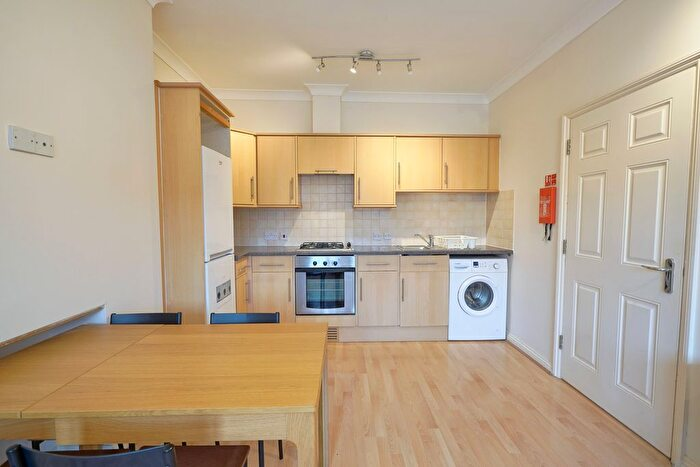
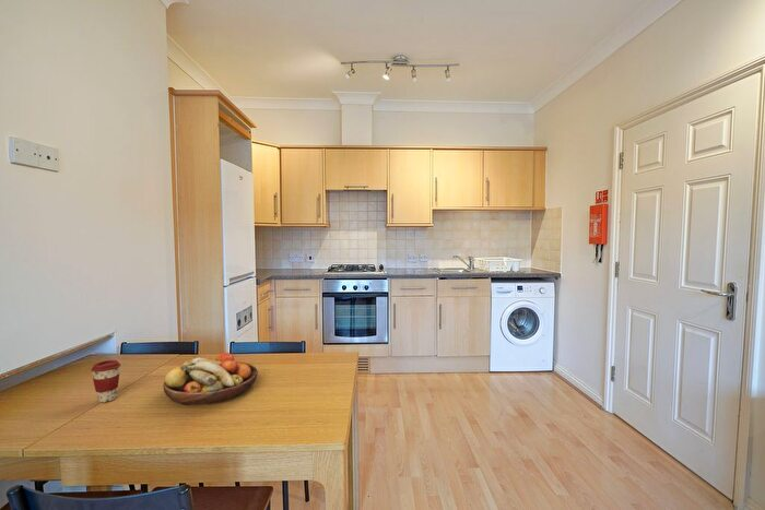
+ coffee cup (106, 381)
+ fruit bowl (213, 372)
